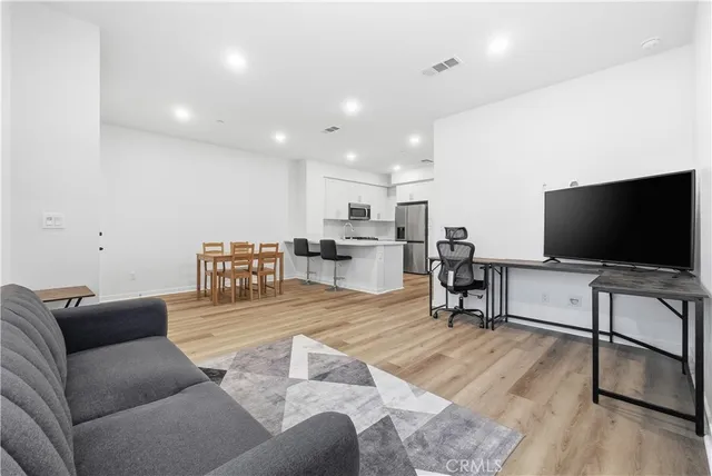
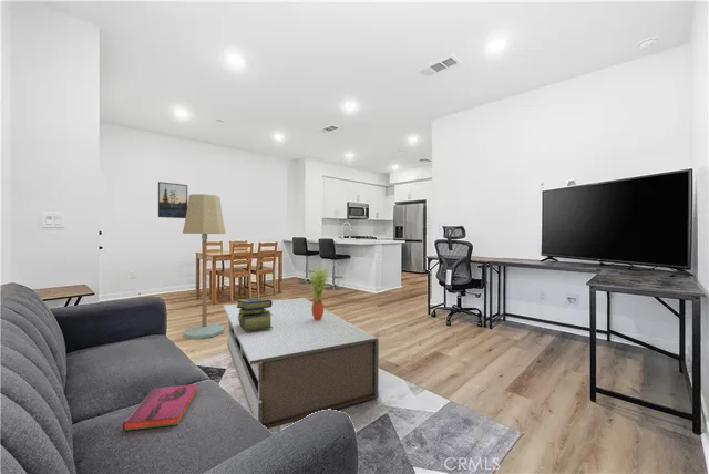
+ floor lamp (204, 264)
+ potted plant (319, 290)
+ stack of books (253, 312)
+ hardback book (164, 404)
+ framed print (173, 200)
+ coffee table (286, 342)
